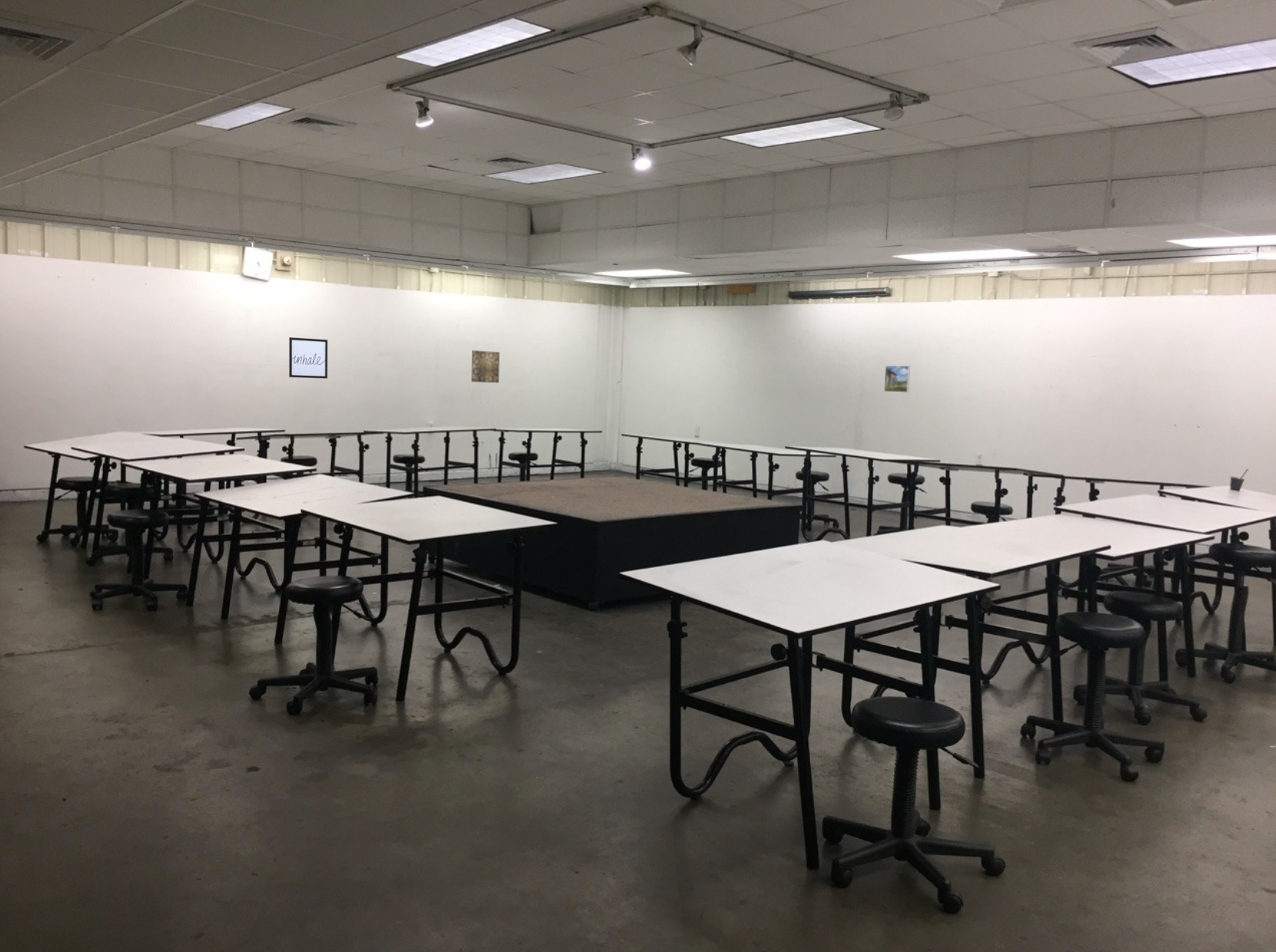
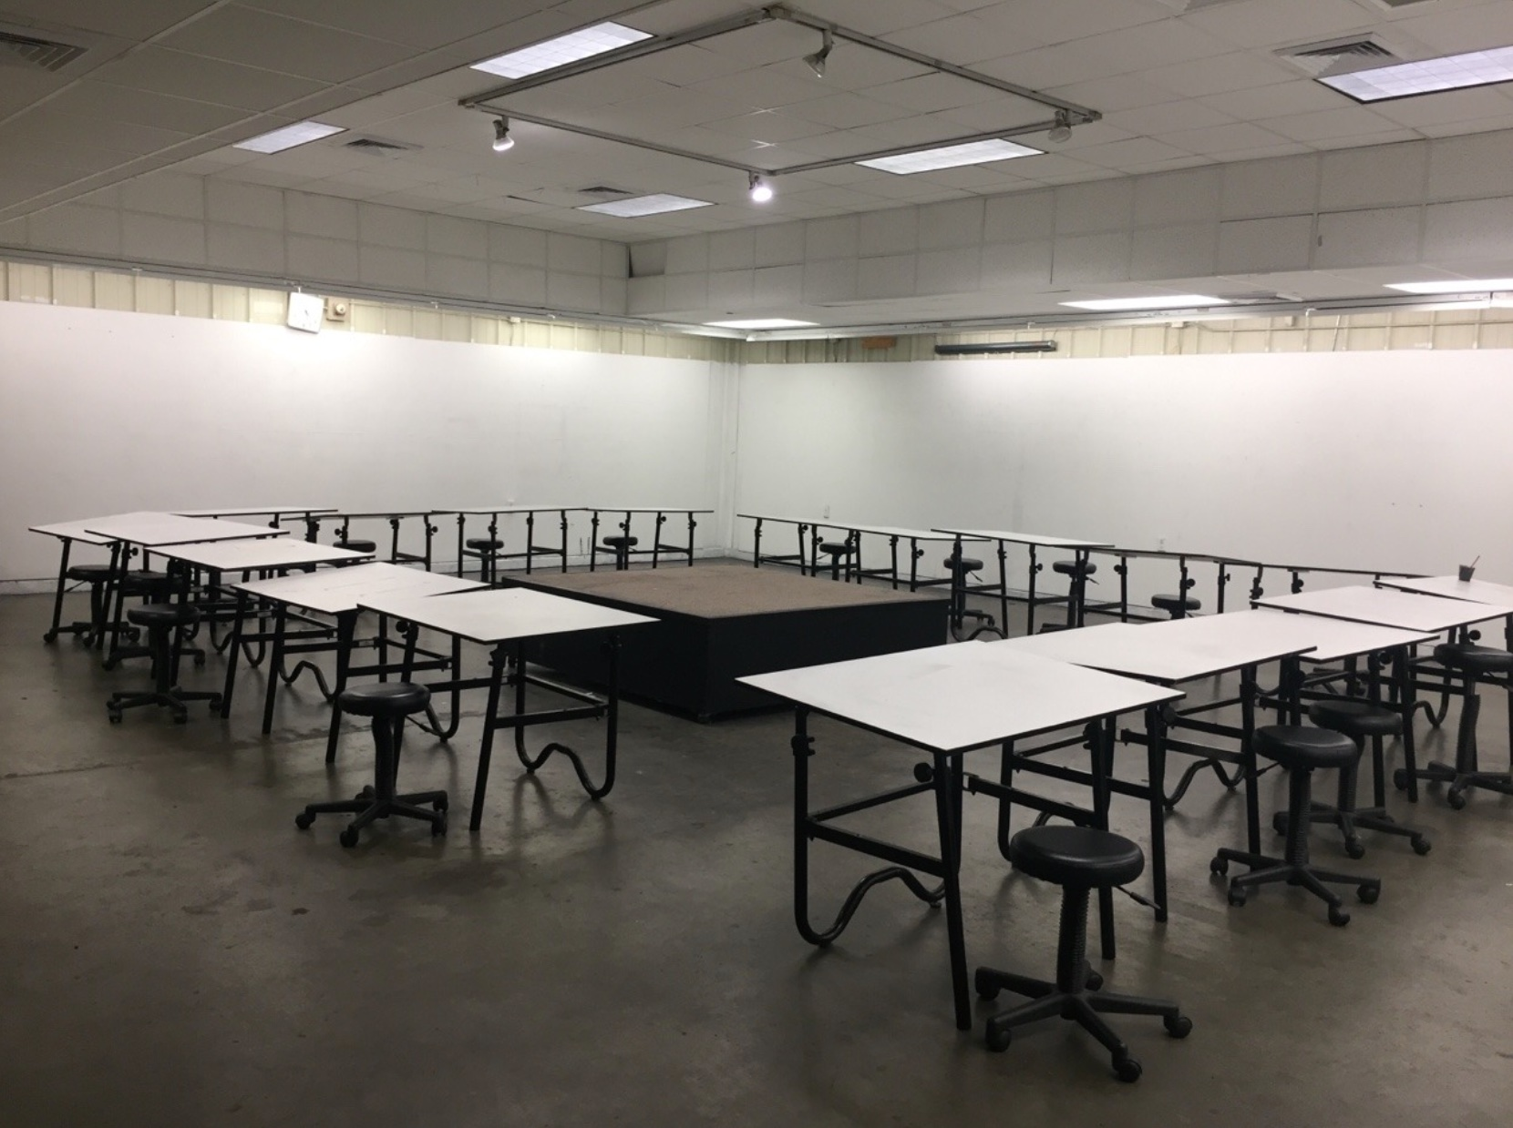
- wall art (485, 367)
- wall art (308, 358)
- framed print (896, 379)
